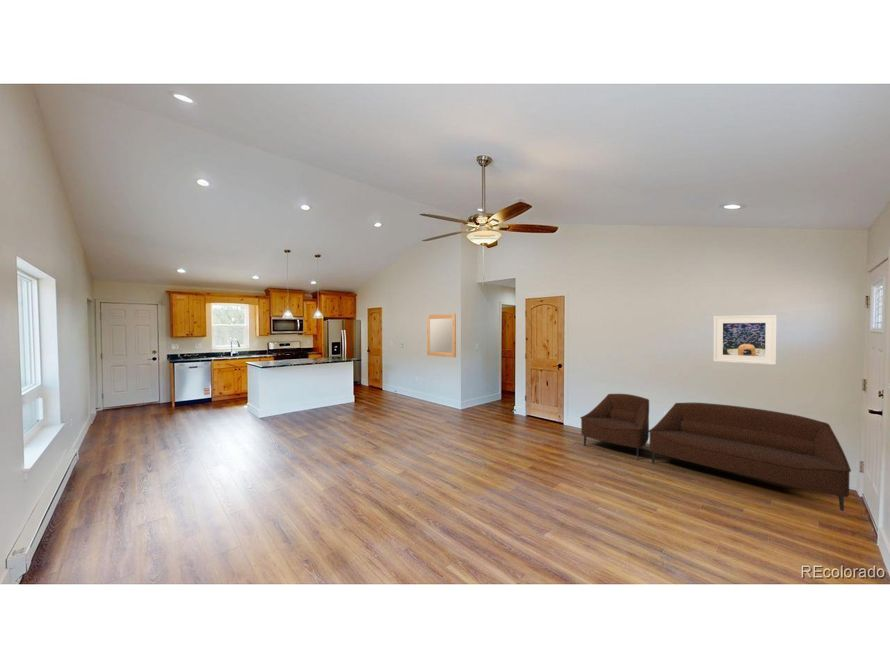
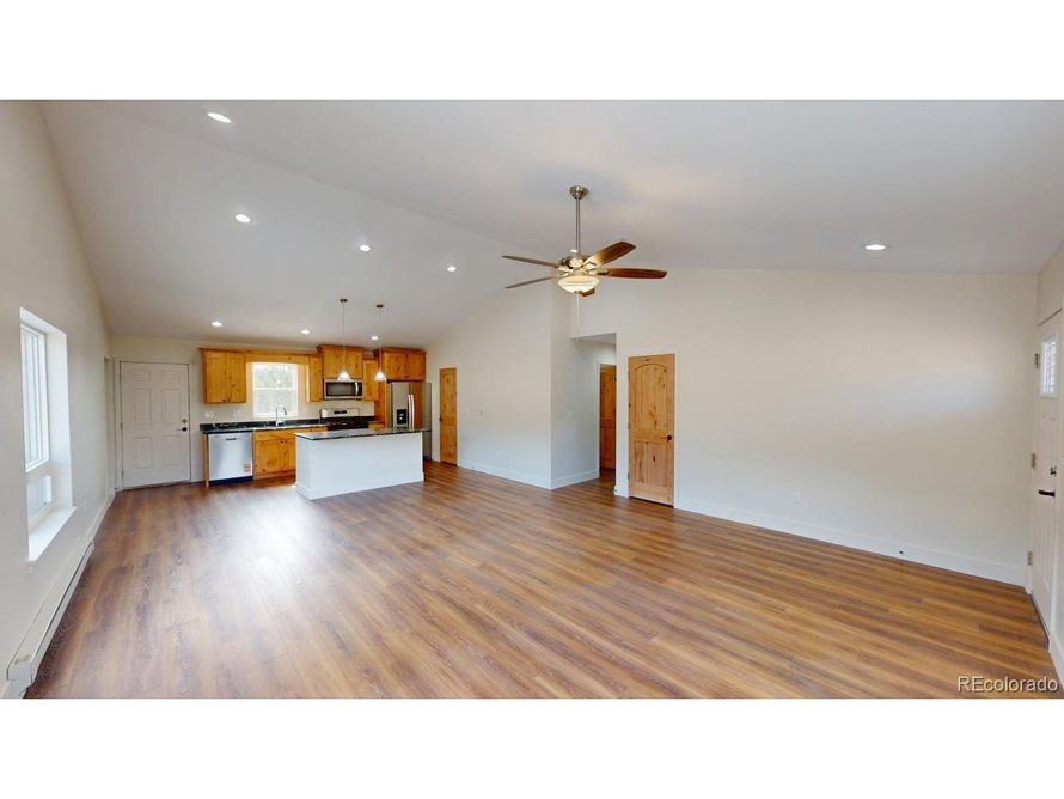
- sofa (691, 435)
- home mirror (440, 335)
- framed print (743, 339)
